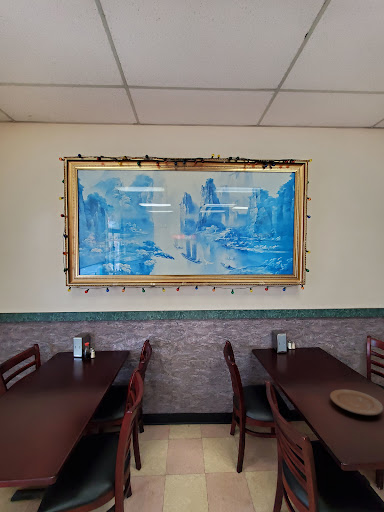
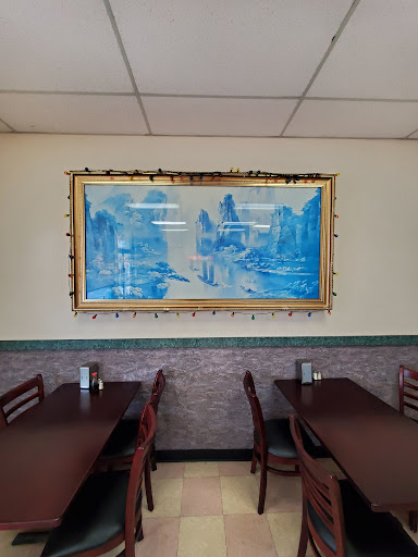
- plate (355, 403)
